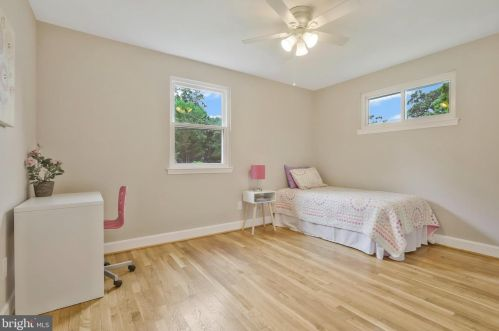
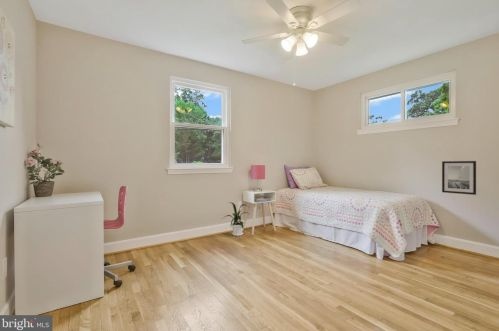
+ house plant (237, 218)
+ wall art (458, 177)
